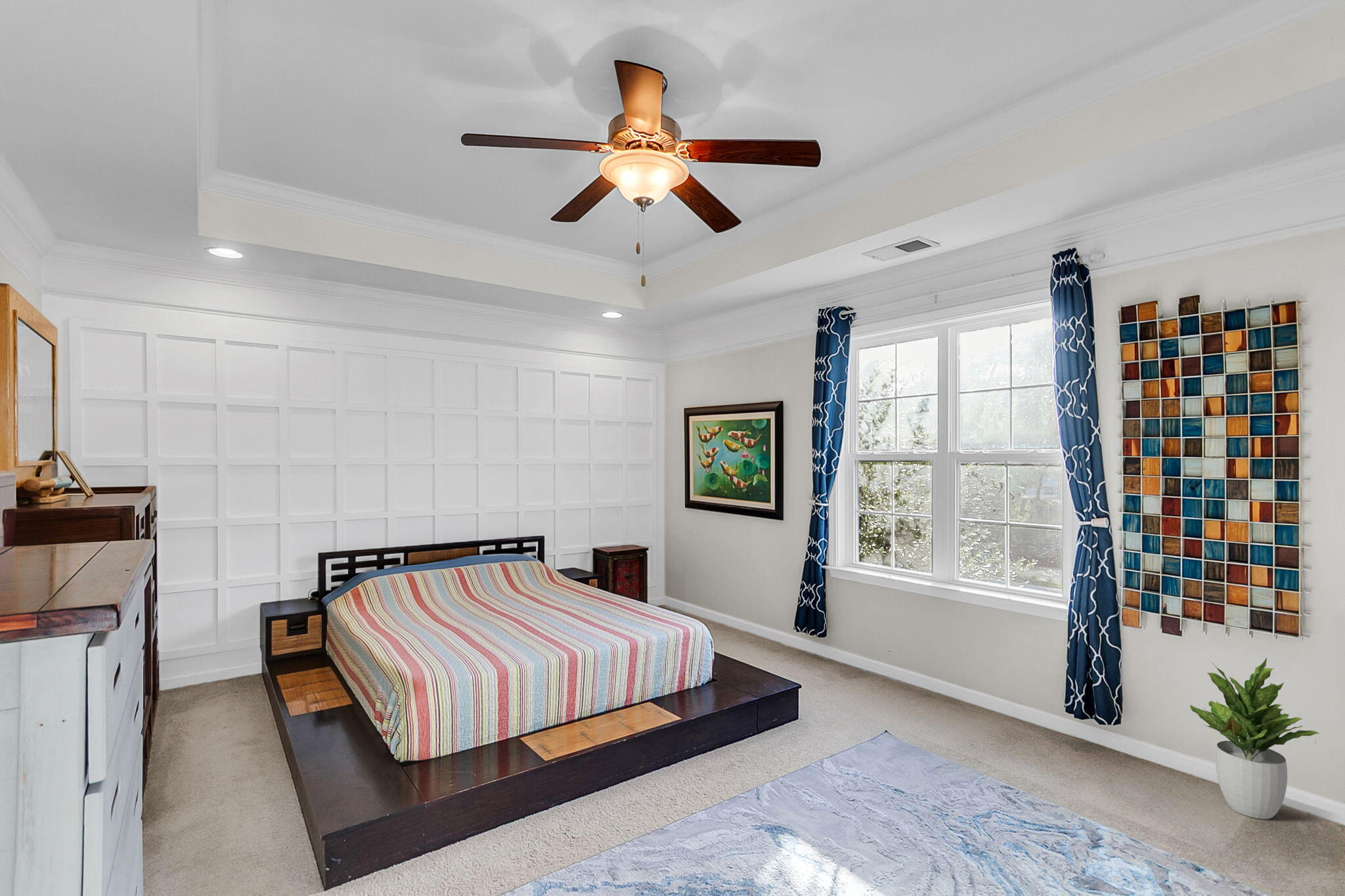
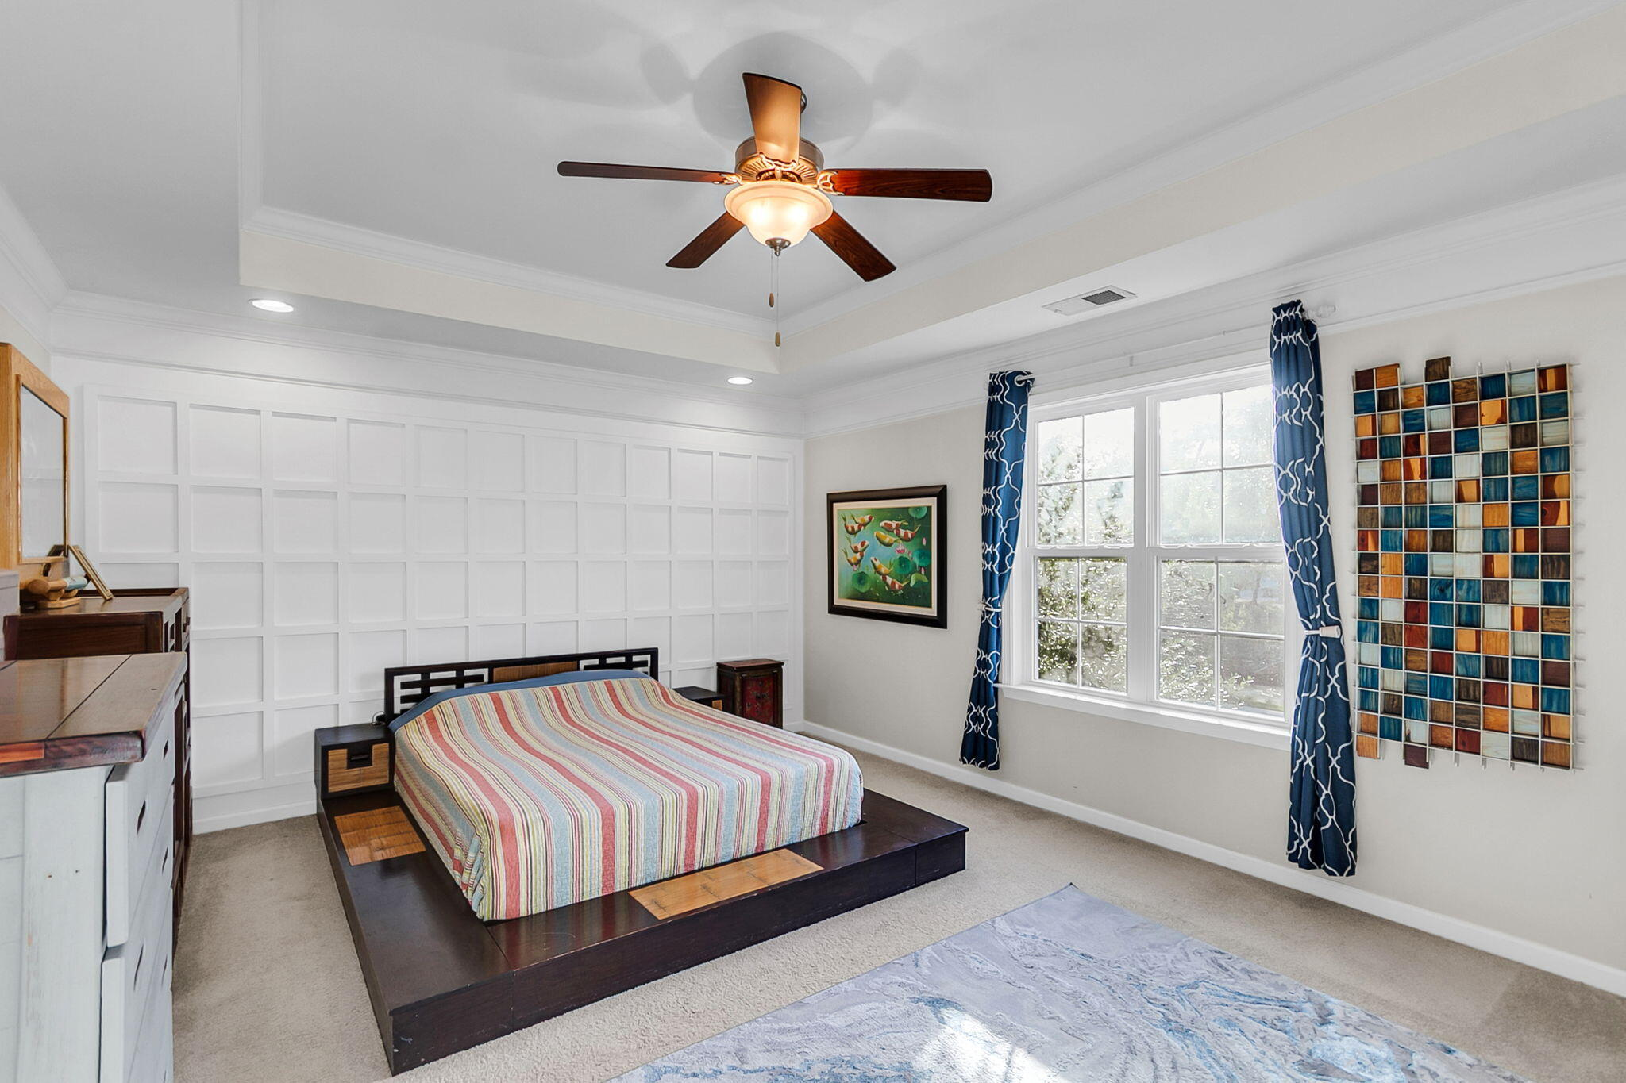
- potted plant (1246, 733)
